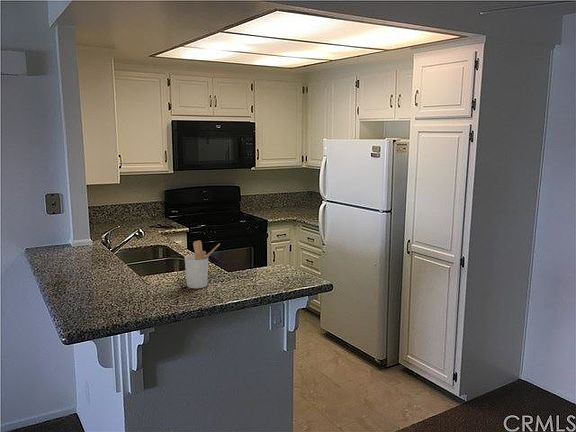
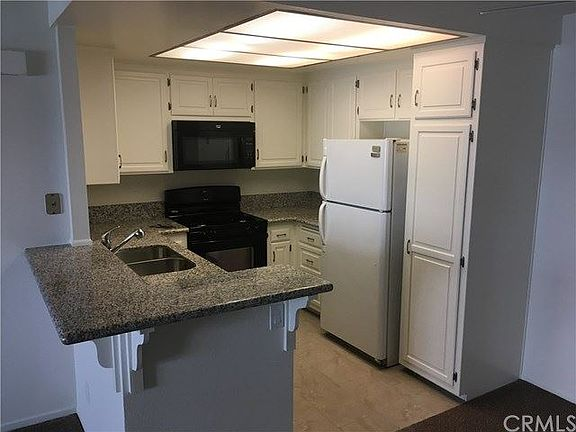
- utensil holder (203, 264)
